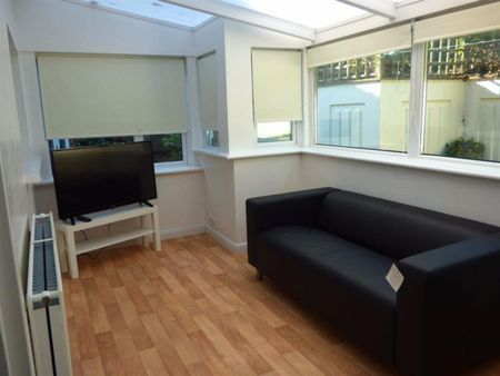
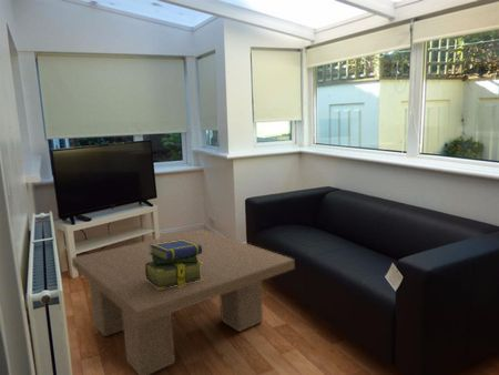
+ stack of books (174, 261)
+ coffee table (181, 294)
